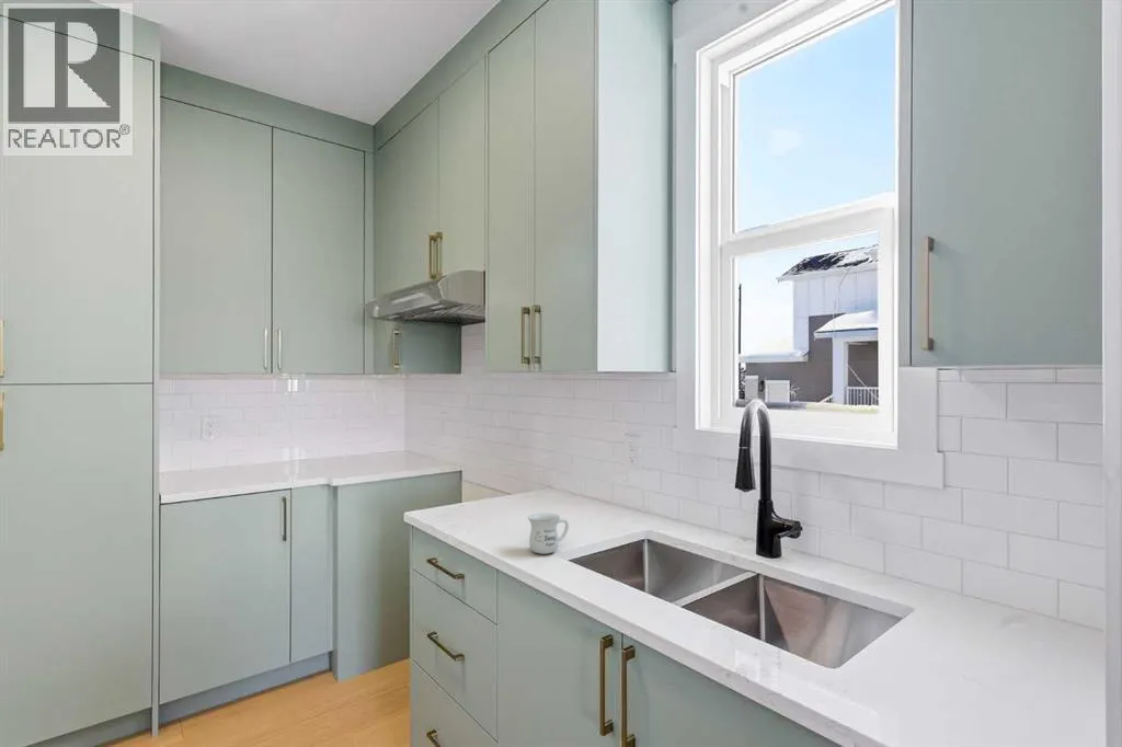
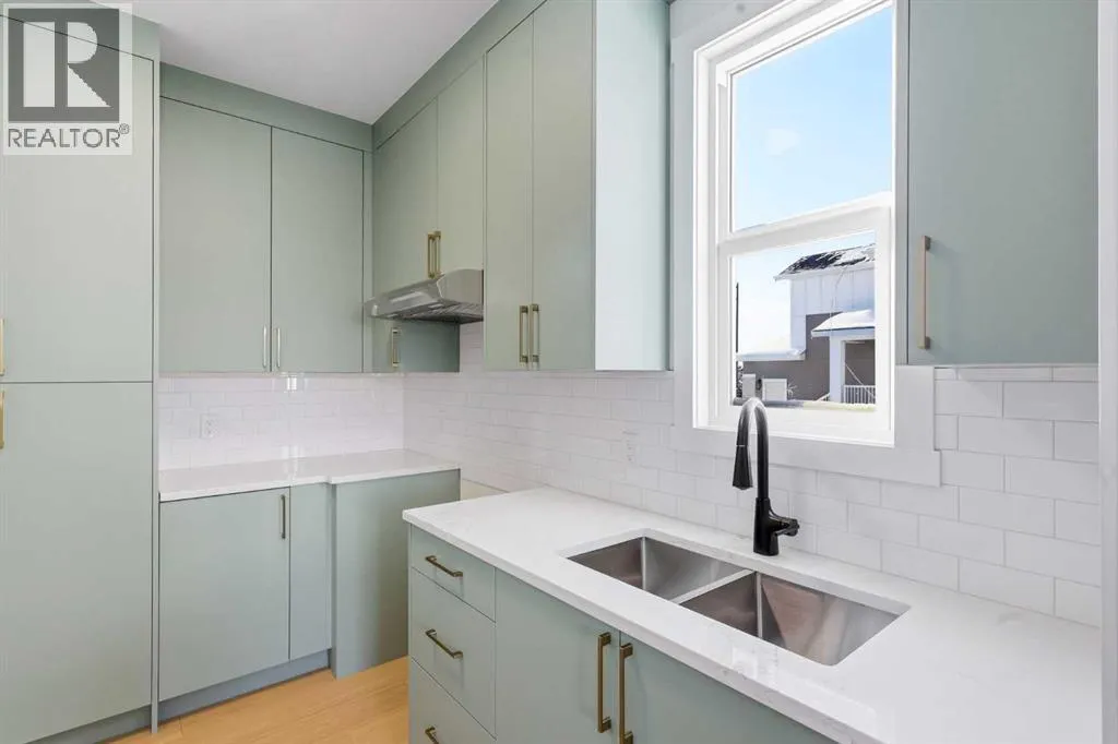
- mug (549, 532)
